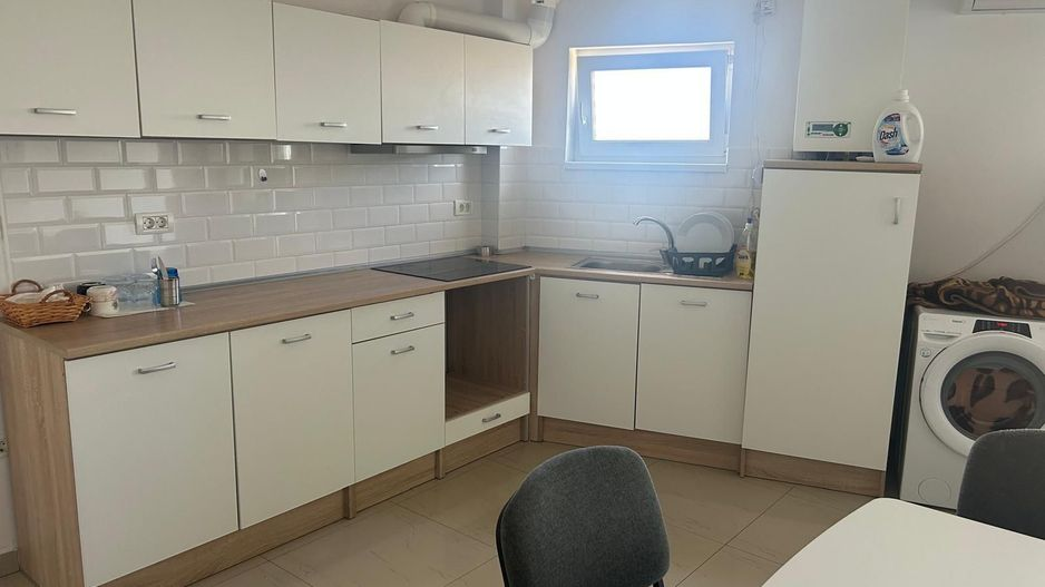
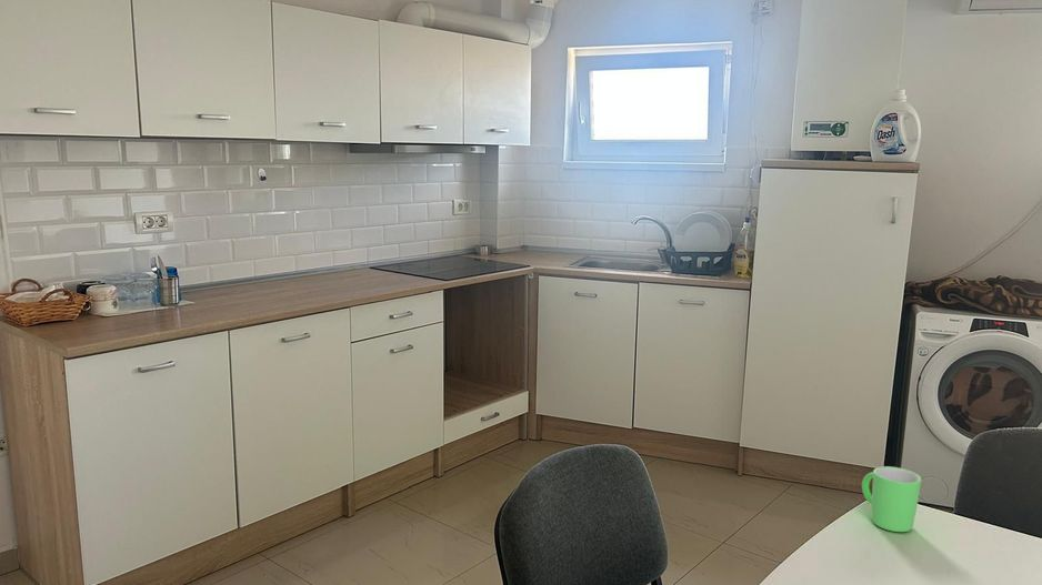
+ mug (886, 495)
